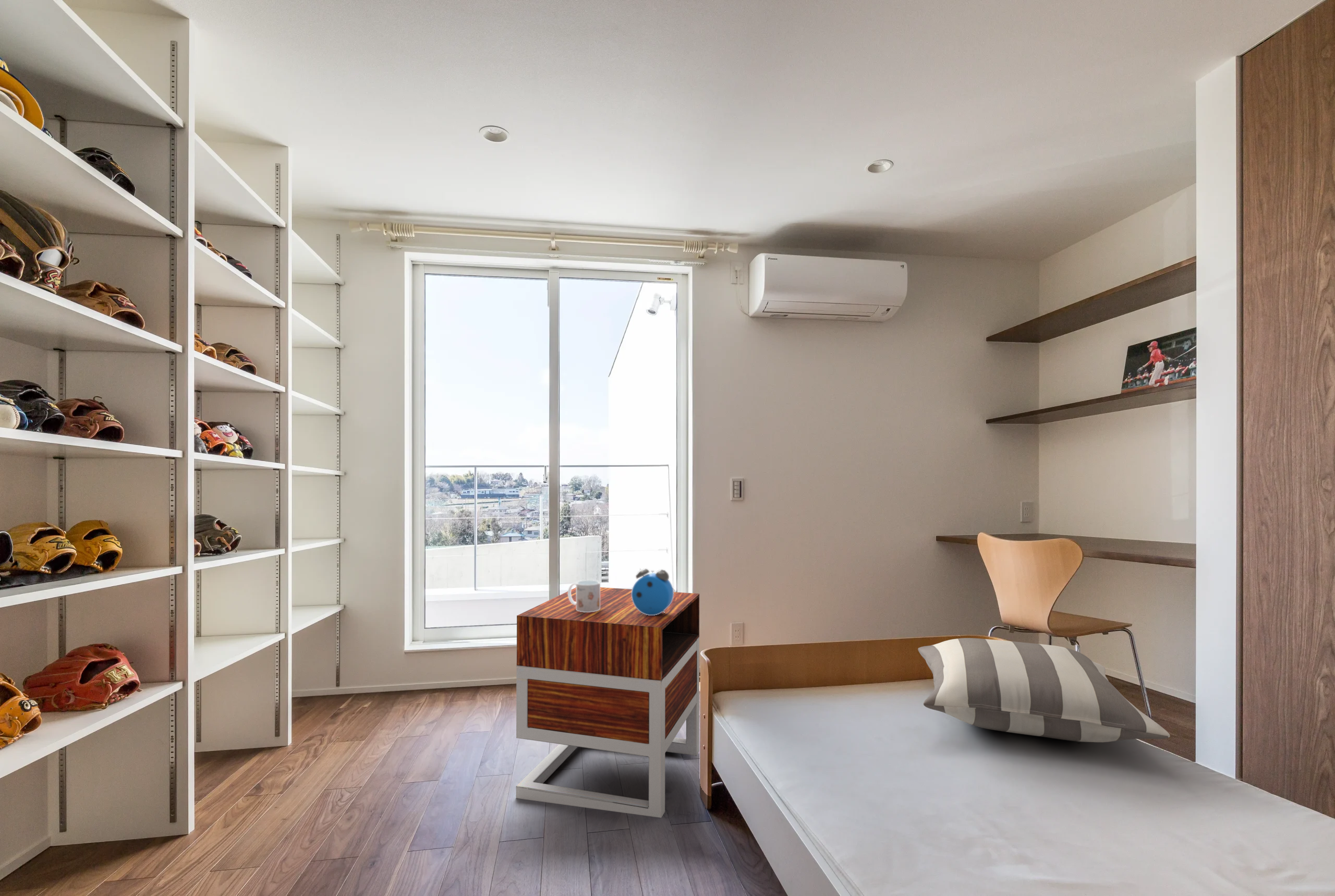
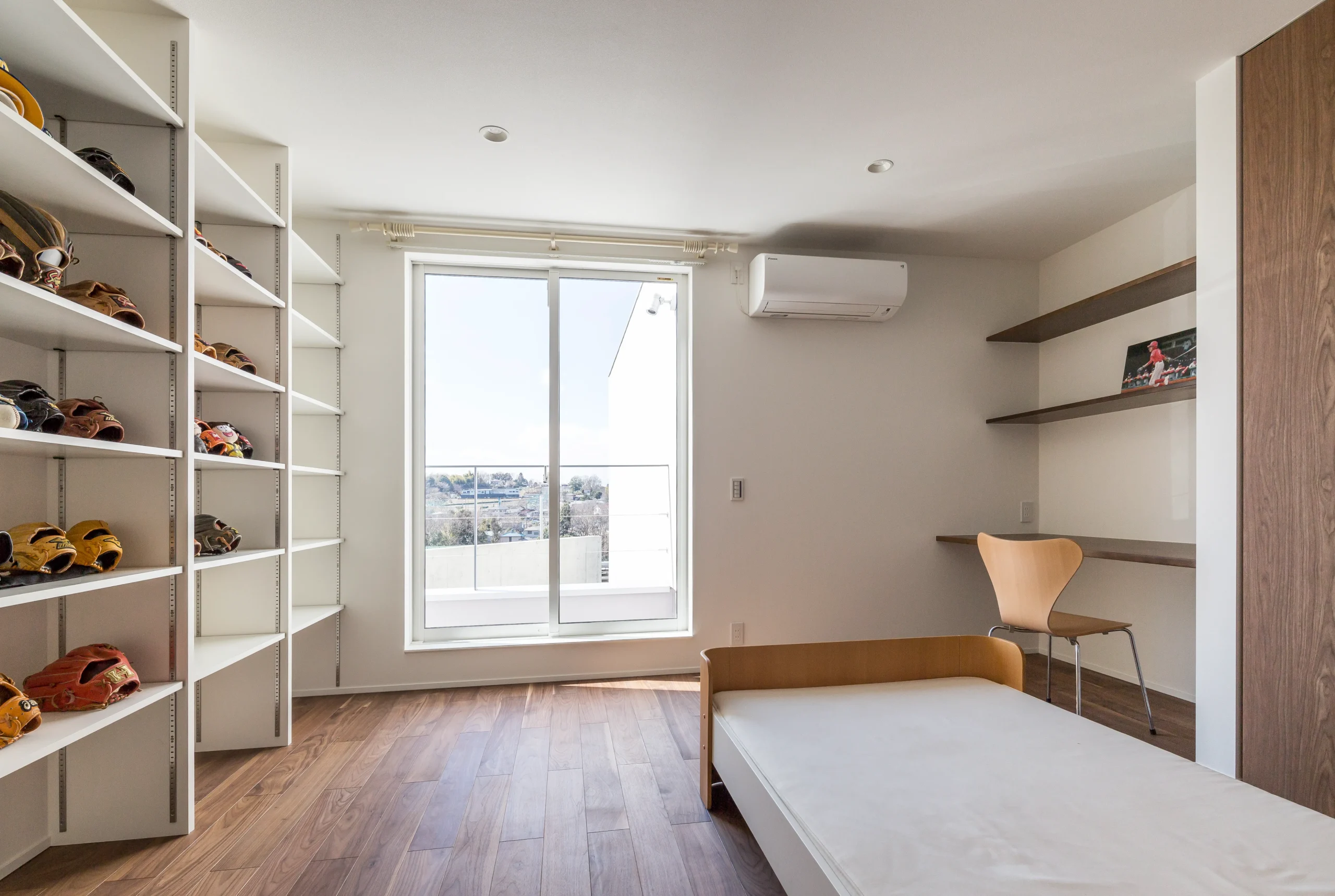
- nightstand (610, 688)
- alarm clock (652, 590)
- mug (583, 595)
- pillow (1021, 684)
